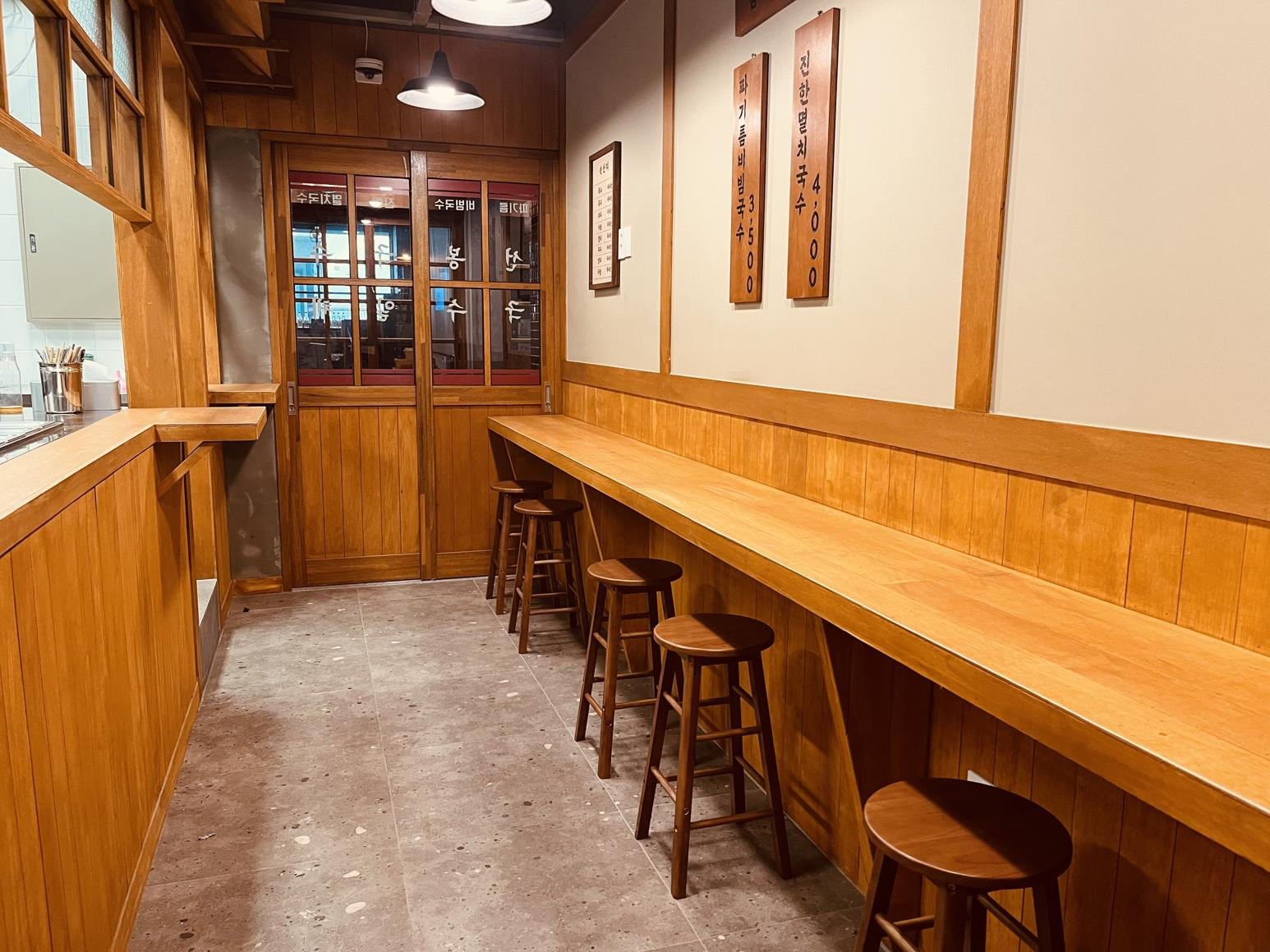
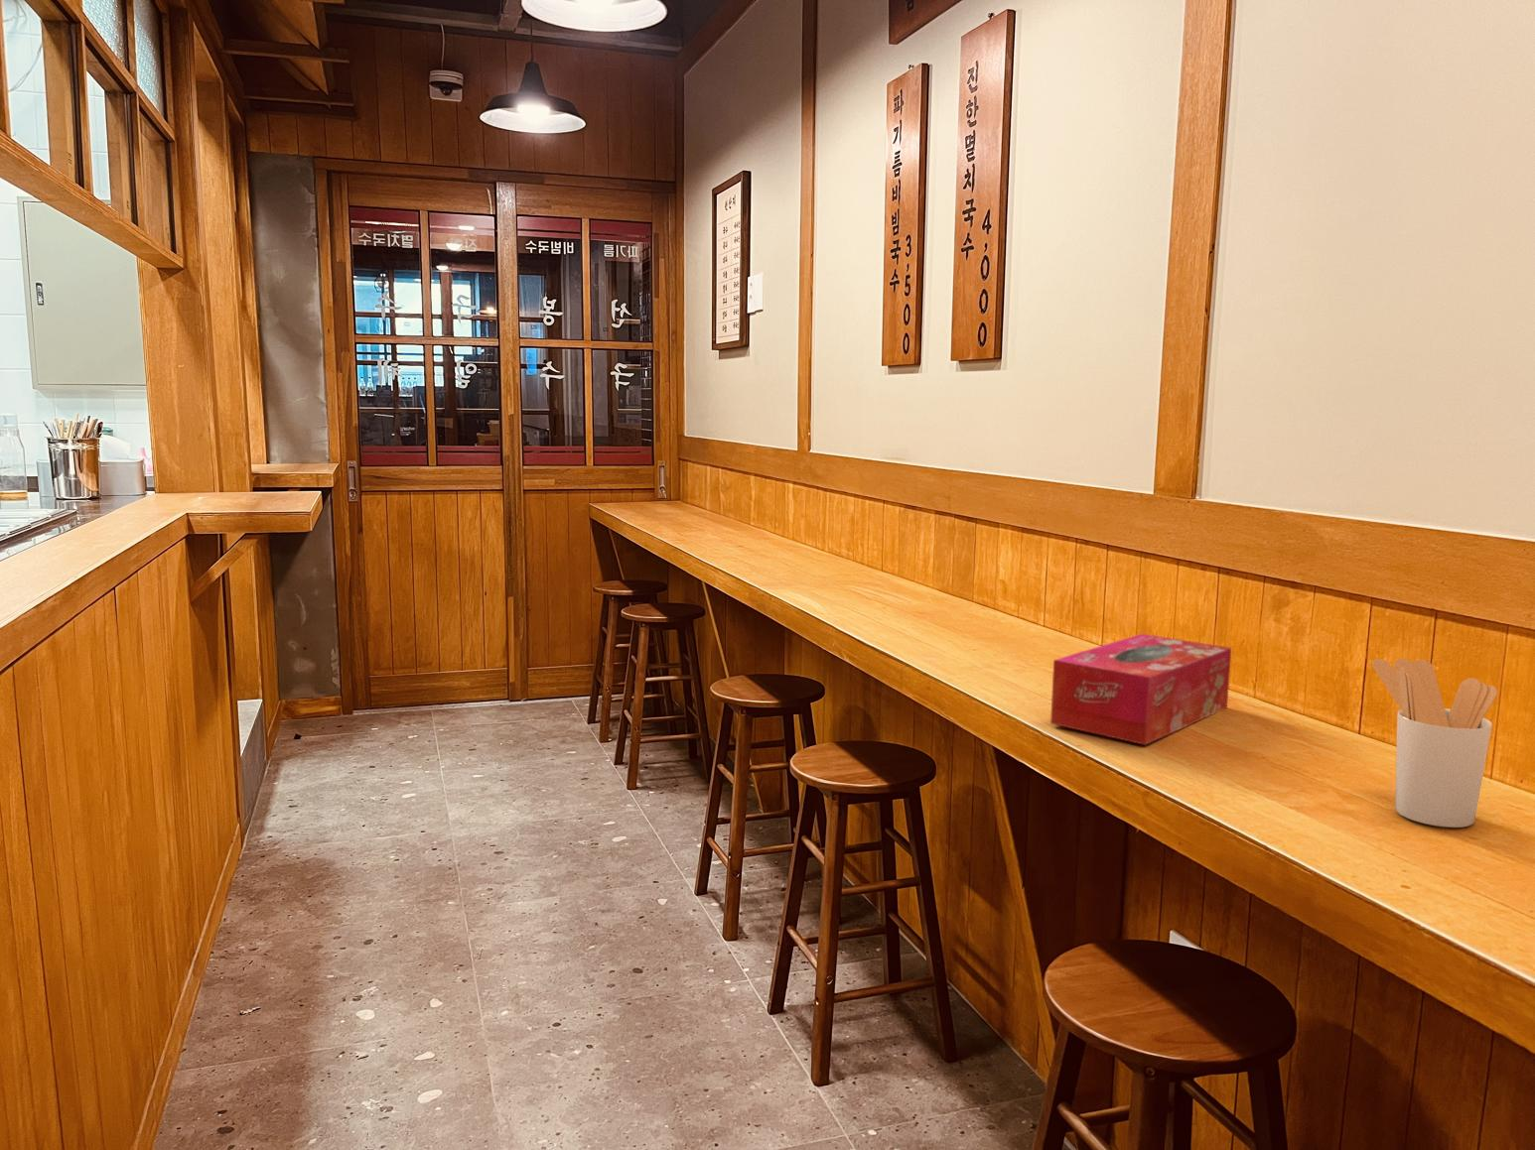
+ utensil holder (1426, 736)
+ tissue box (1143, 685)
